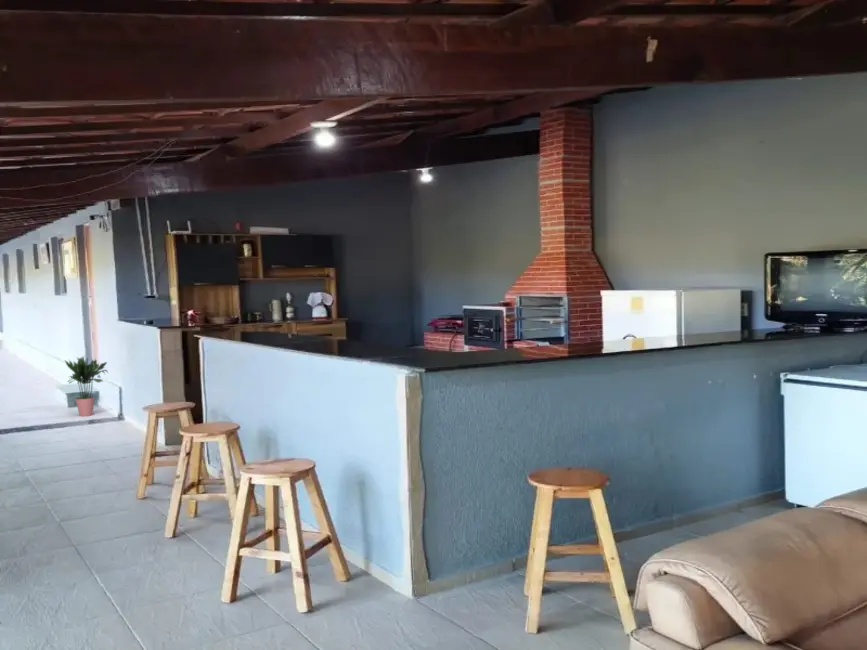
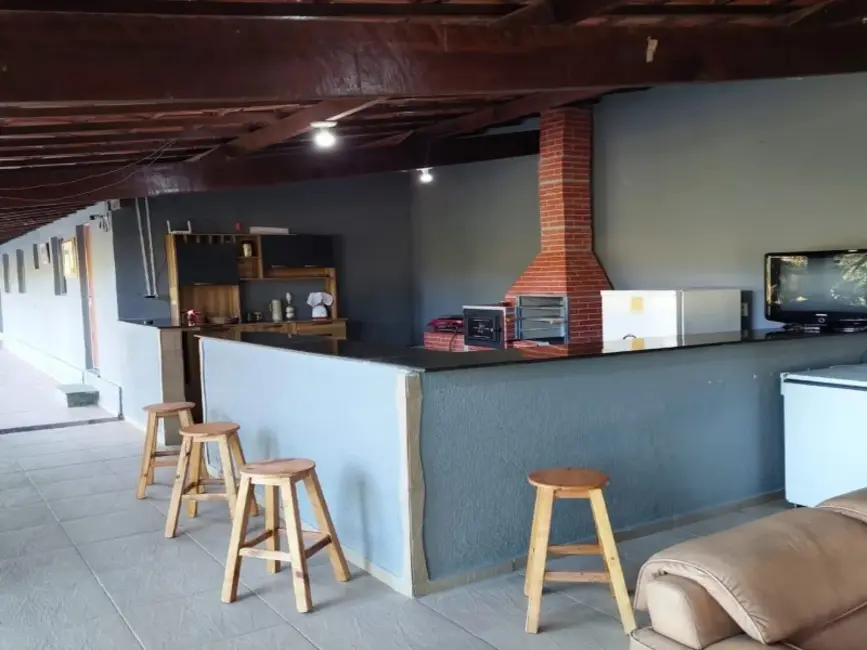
- potted plant (89, 385)
